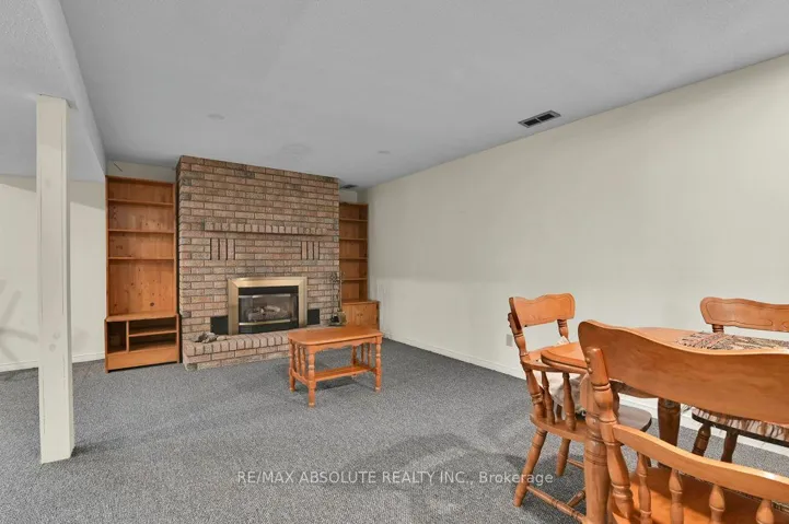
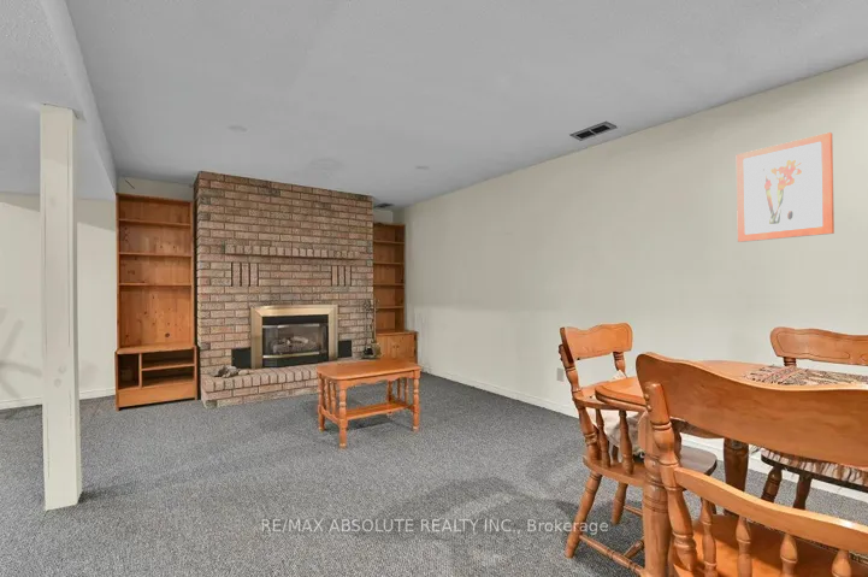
+ wall art (781, 190)
